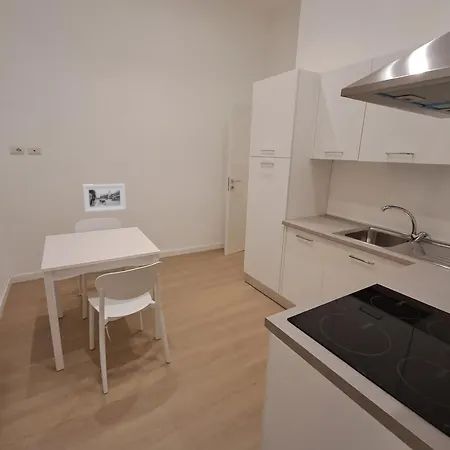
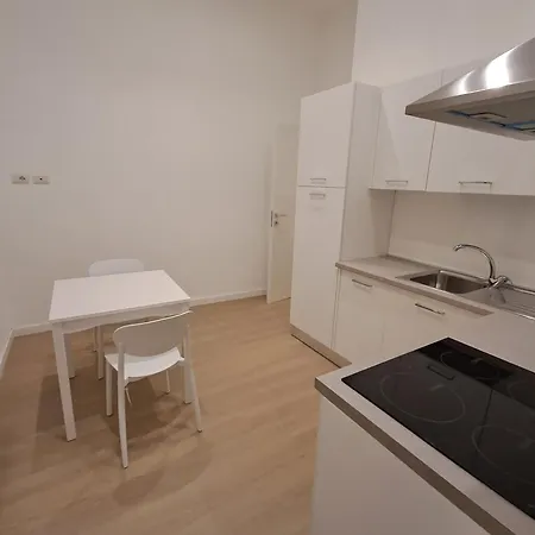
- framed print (104, 197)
